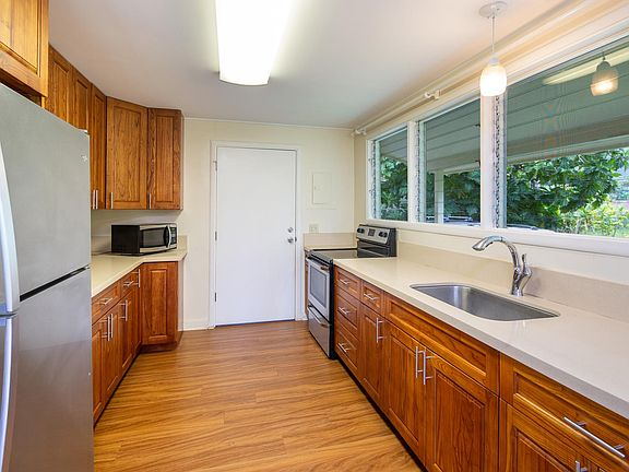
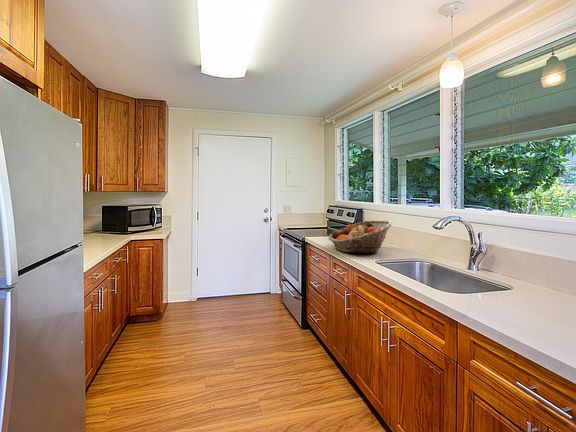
+ fruit basket (359, 235)
